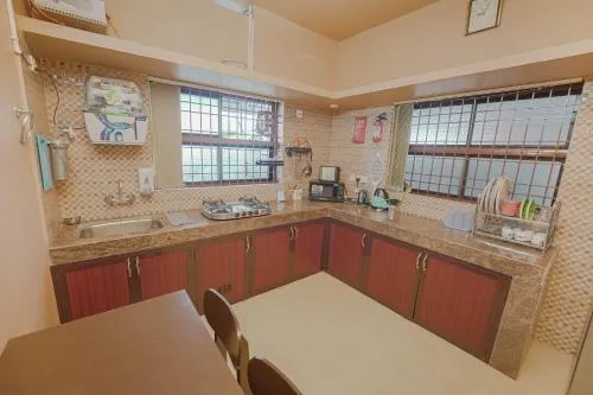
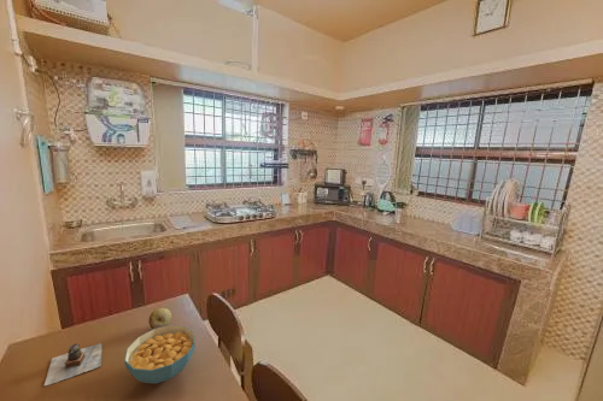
+ teapot (74, 353)
+ cereal bowl (162, 358)
+ fruit (160, 318)
